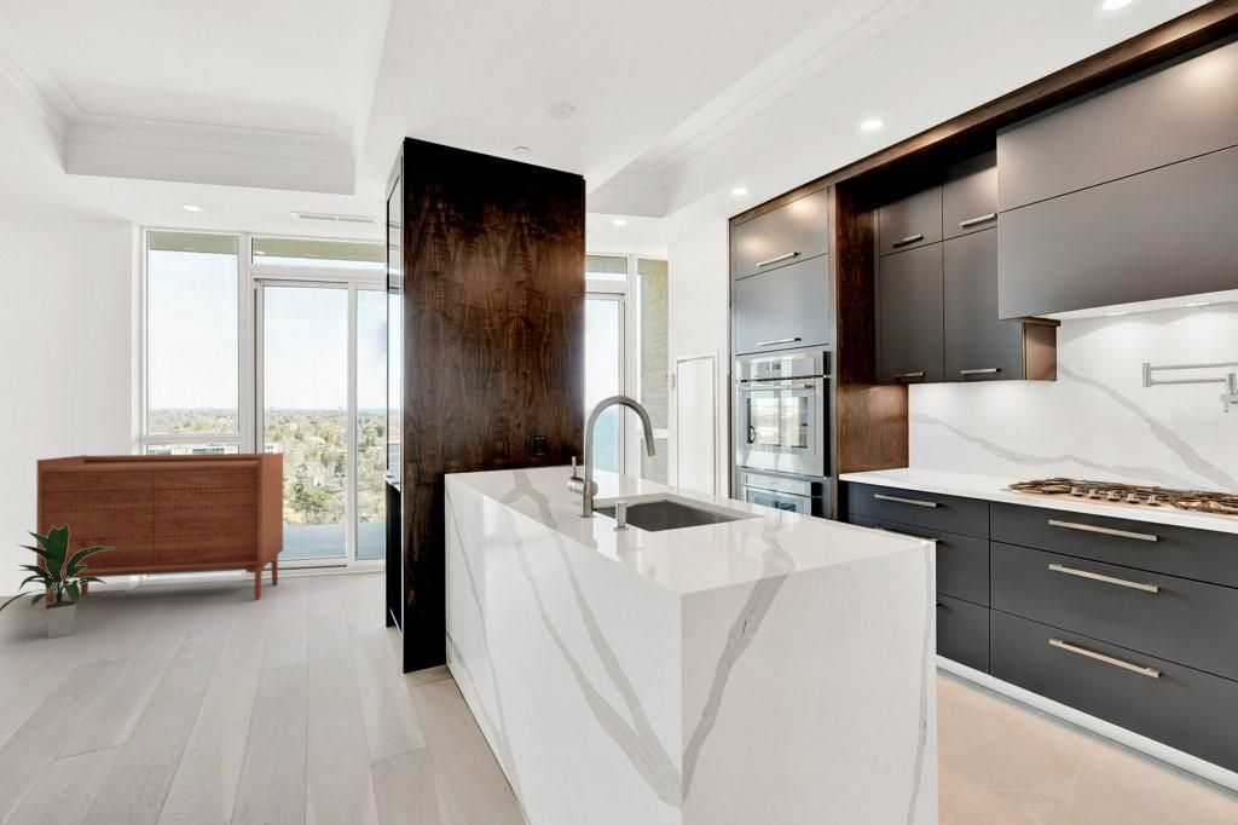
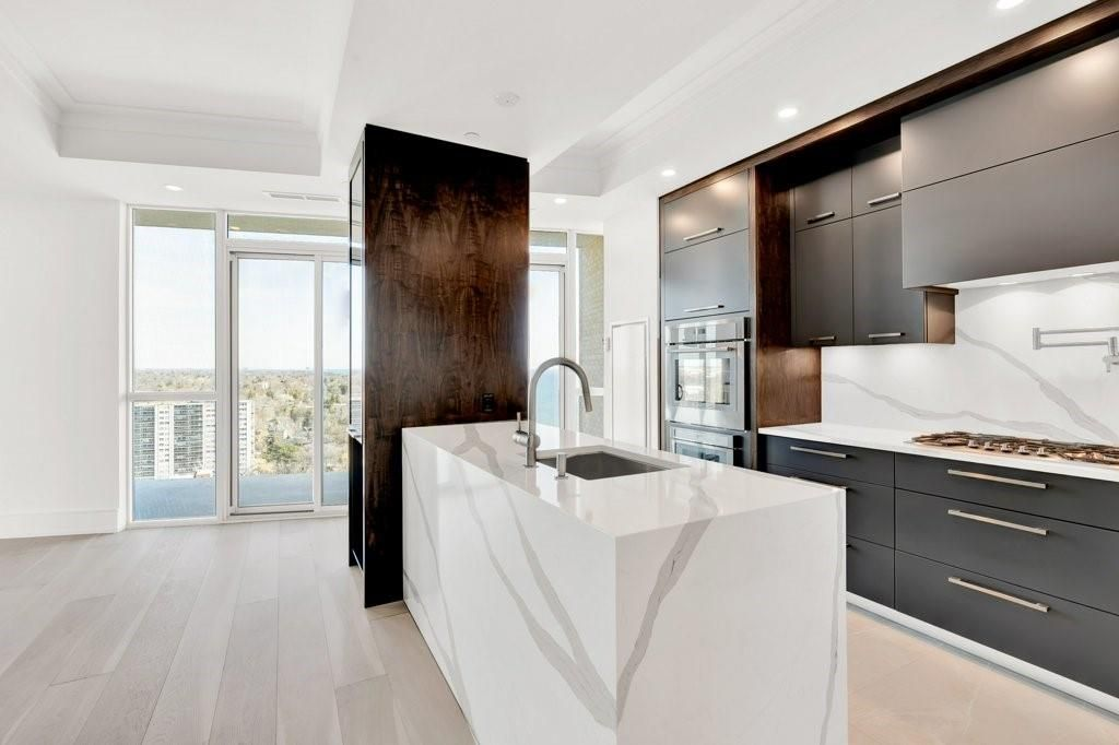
- indoor plant (56, 578)
- sideboard (169, 526)
